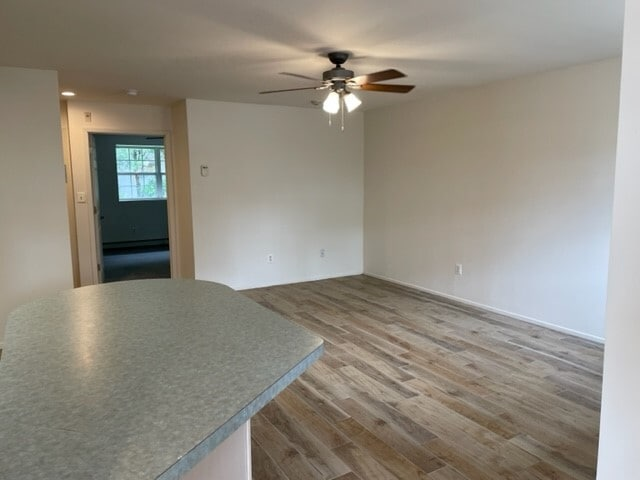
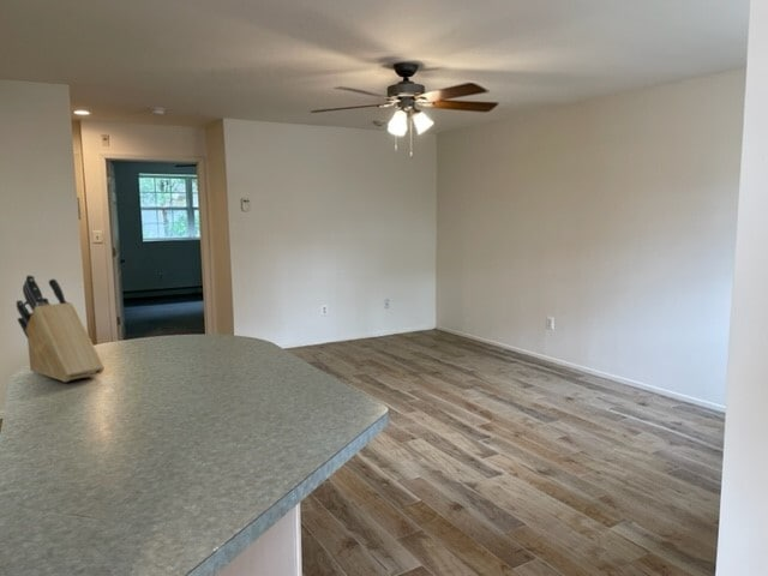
+ knife block (56, 324)
